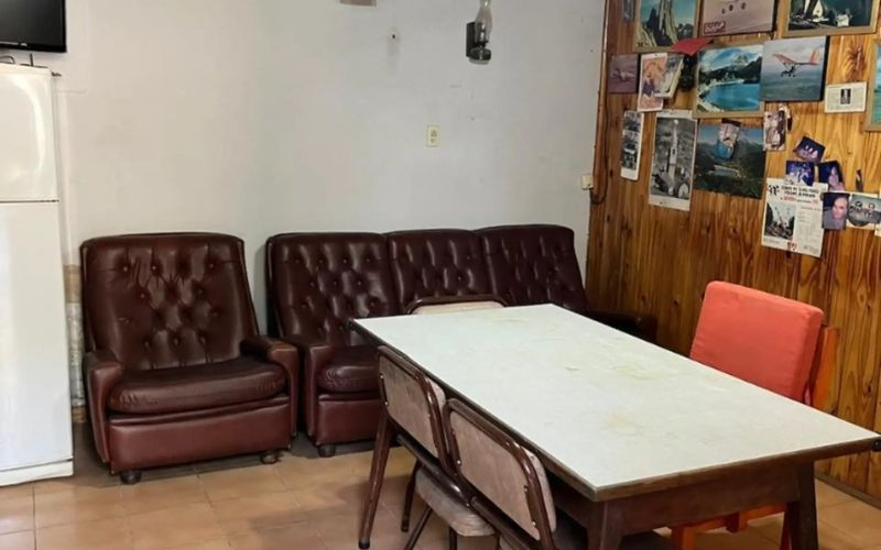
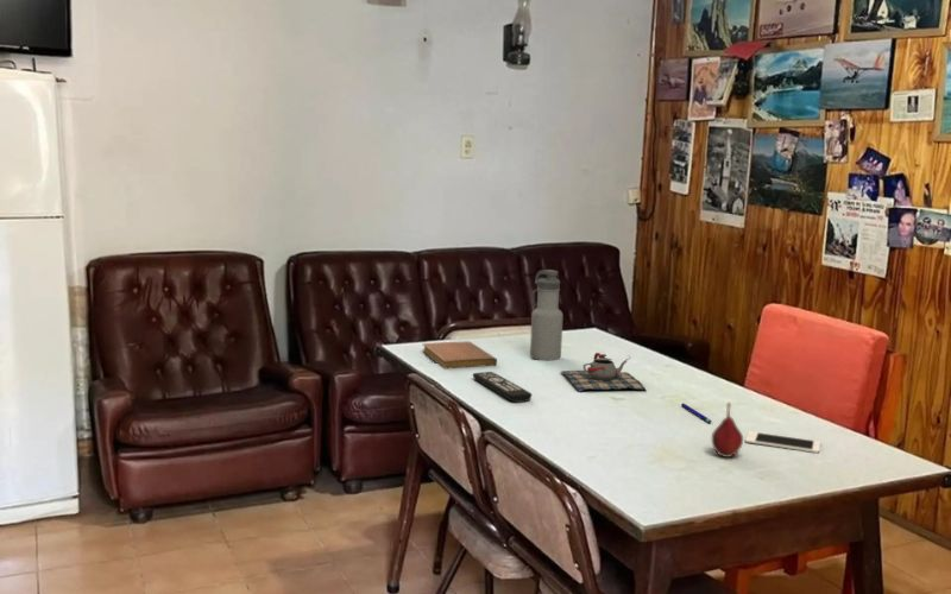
+ remote control (500, 386)
+ water bottle (547, 314)
+ notebook (458, 354)
+ teapot (603, 368)
+ pen (695, 412)
+ cell phone (782, 442)
+ fruit (728, 429)
